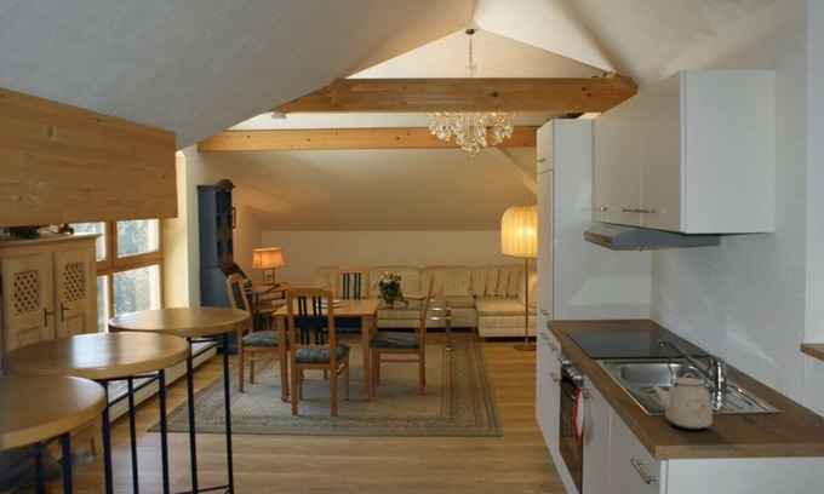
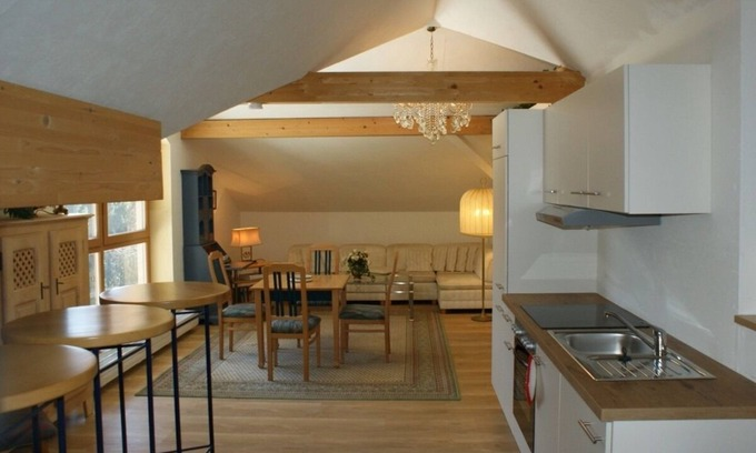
- kettle (680, 389)
